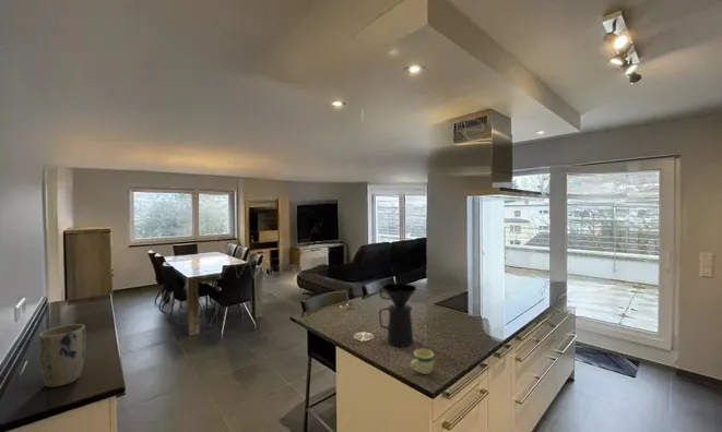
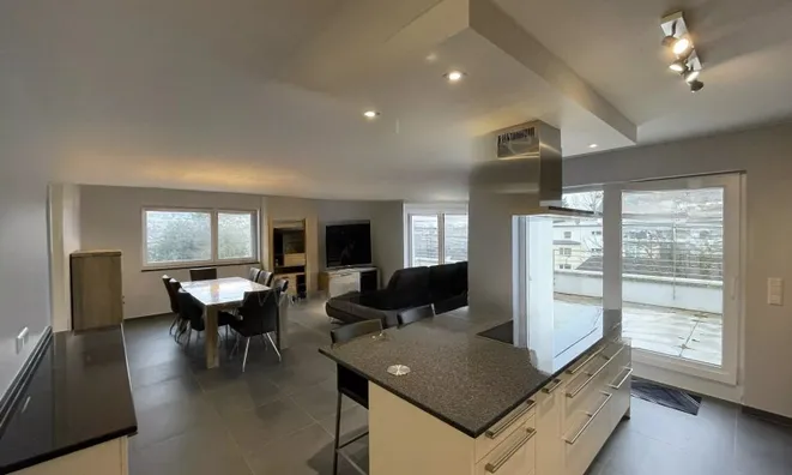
- plant pot (62, 355)
- mug (421, 362)
- coffee maker (400, 314)
